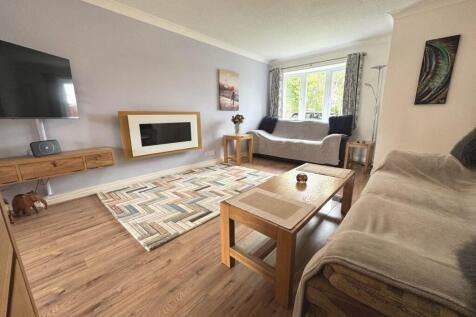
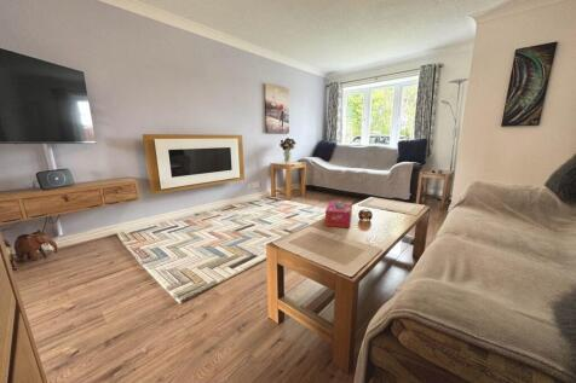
+ tissue box (339, 213)
